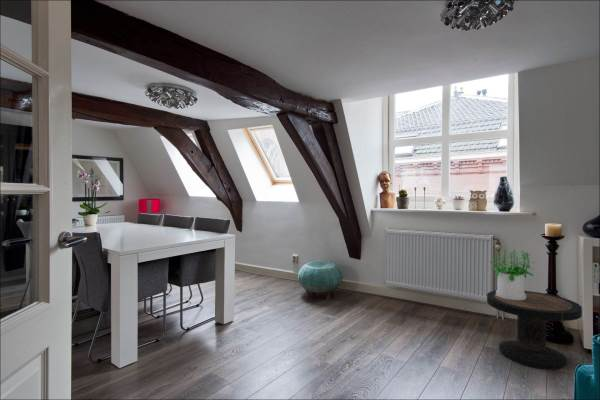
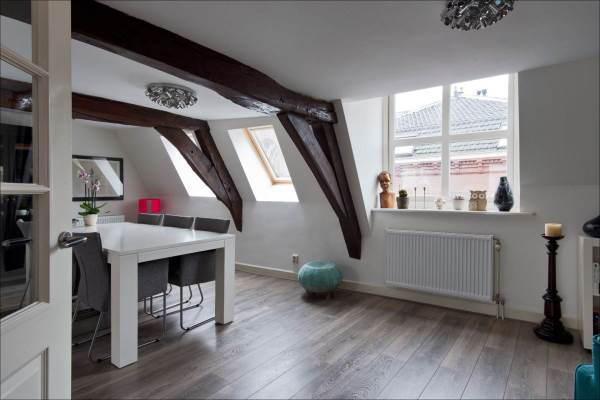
- potted plant (513, 272)
- side table (531, 327)
